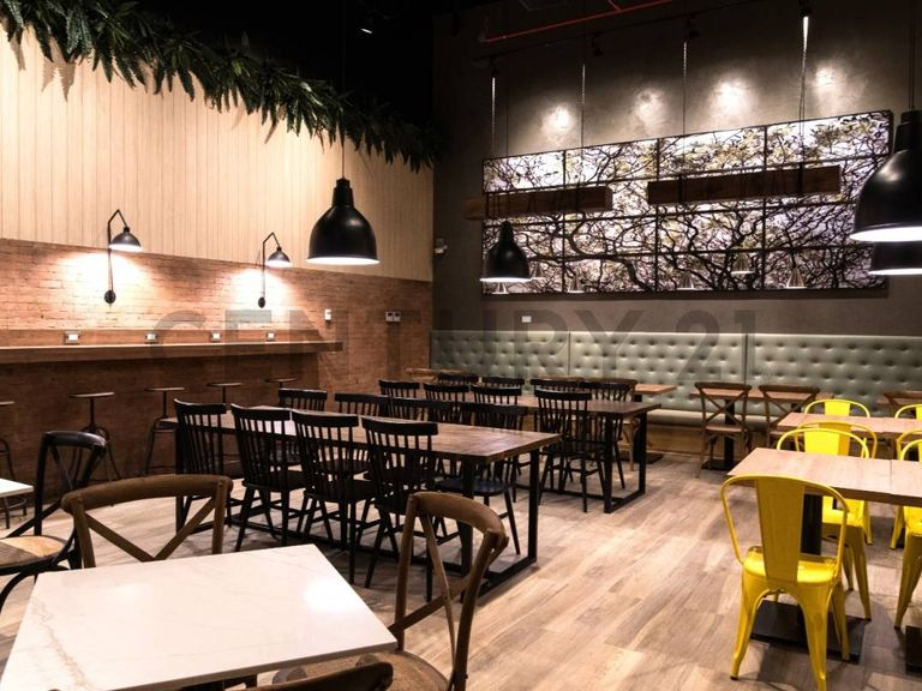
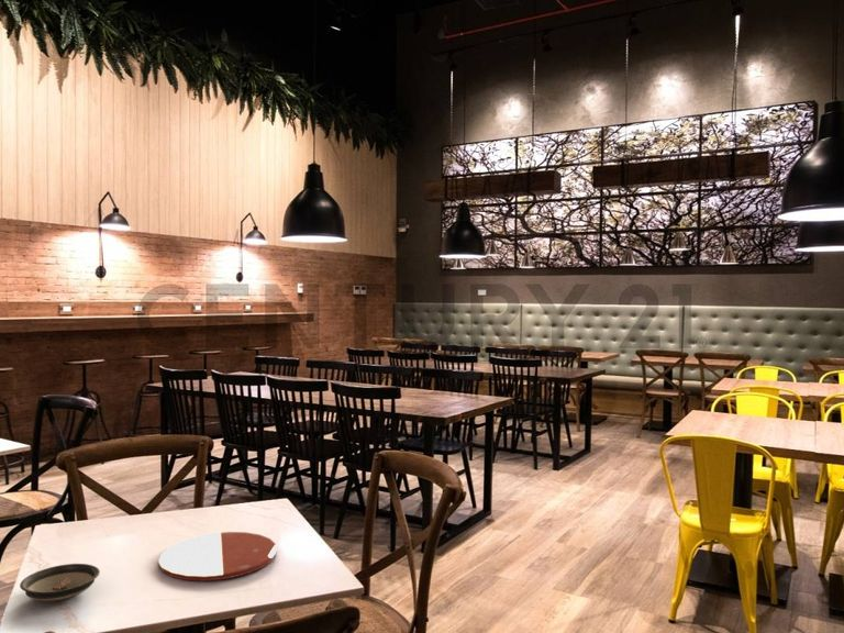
+ plate (219, 554)
+ saucer (60, 585)
